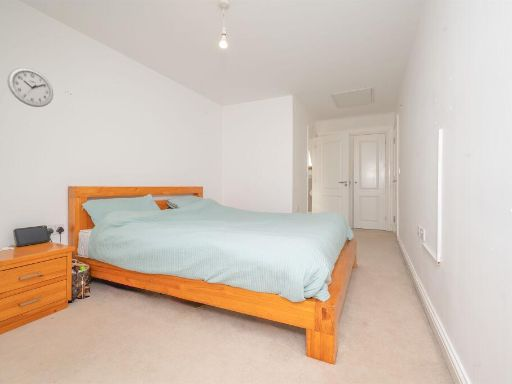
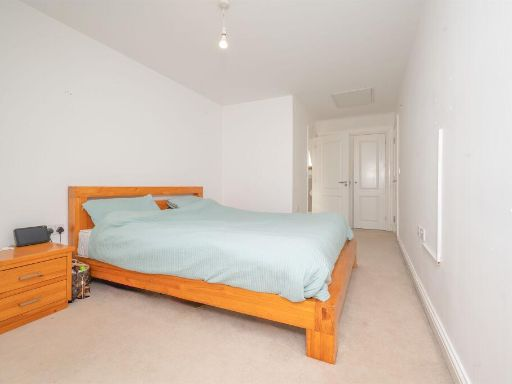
- wall clock (32, 87)
